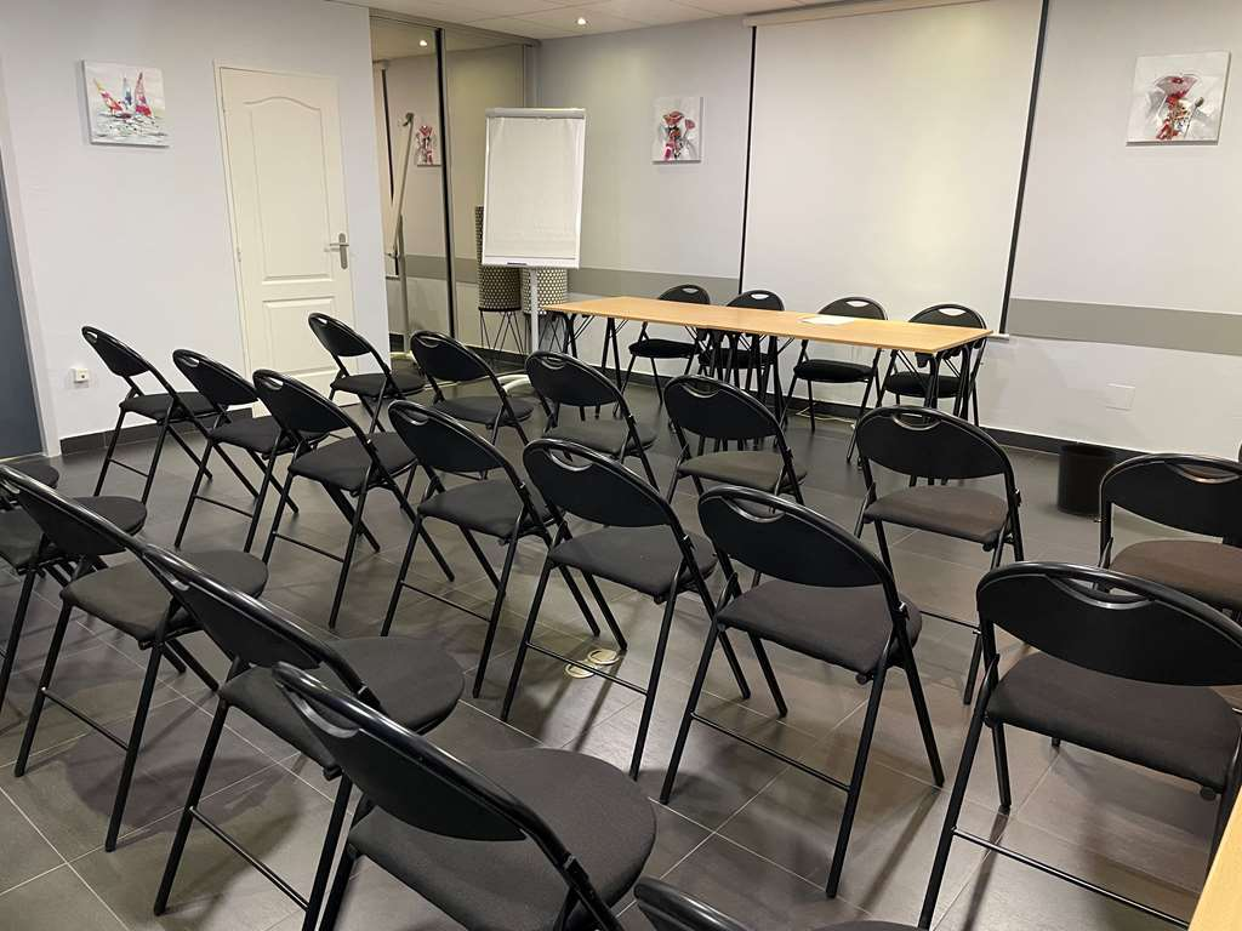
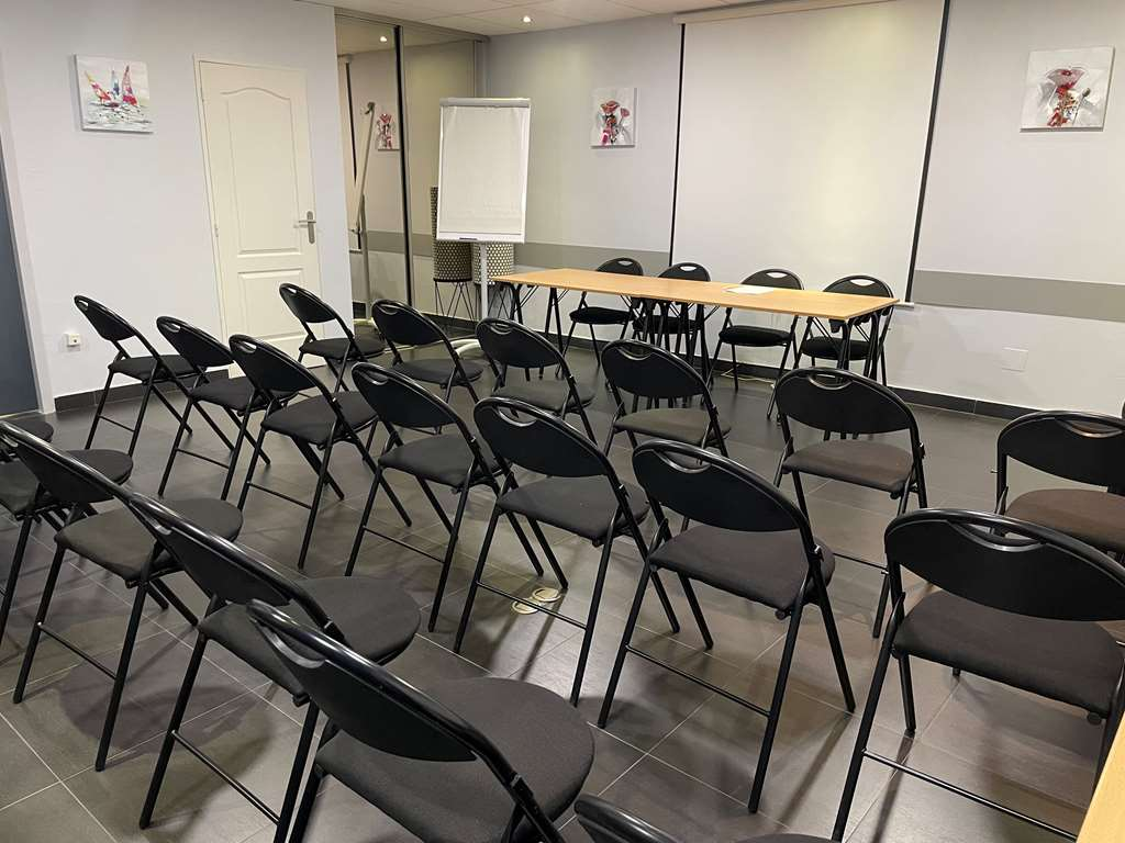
- wastebasket (1083, 480)
